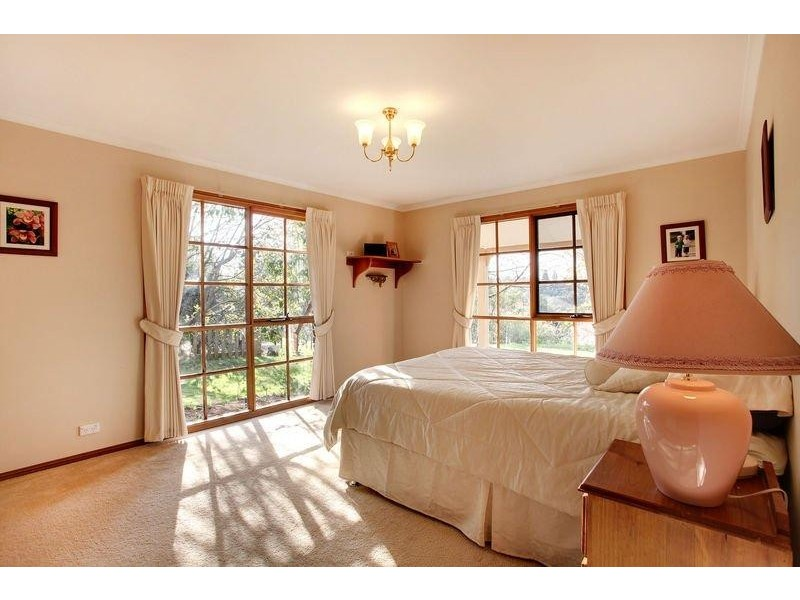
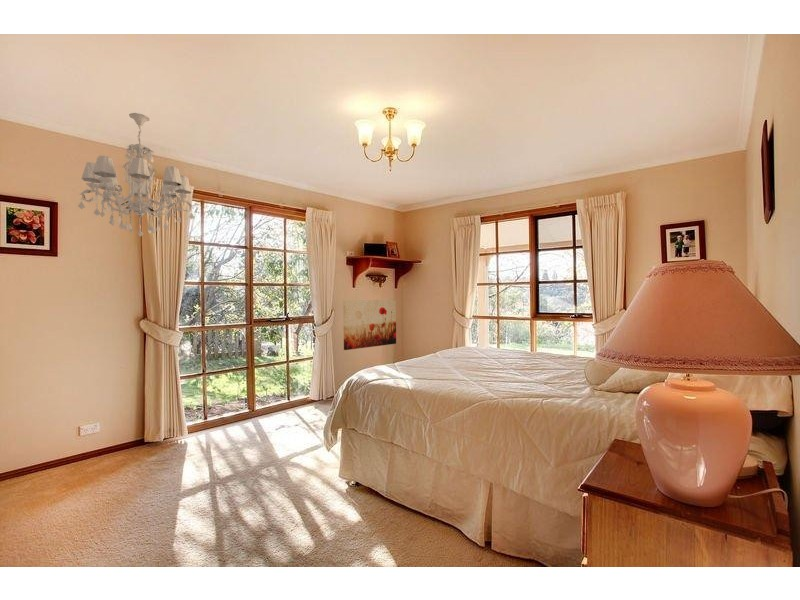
+ wall art (371, 323)
+ chandelier (139, 176)
